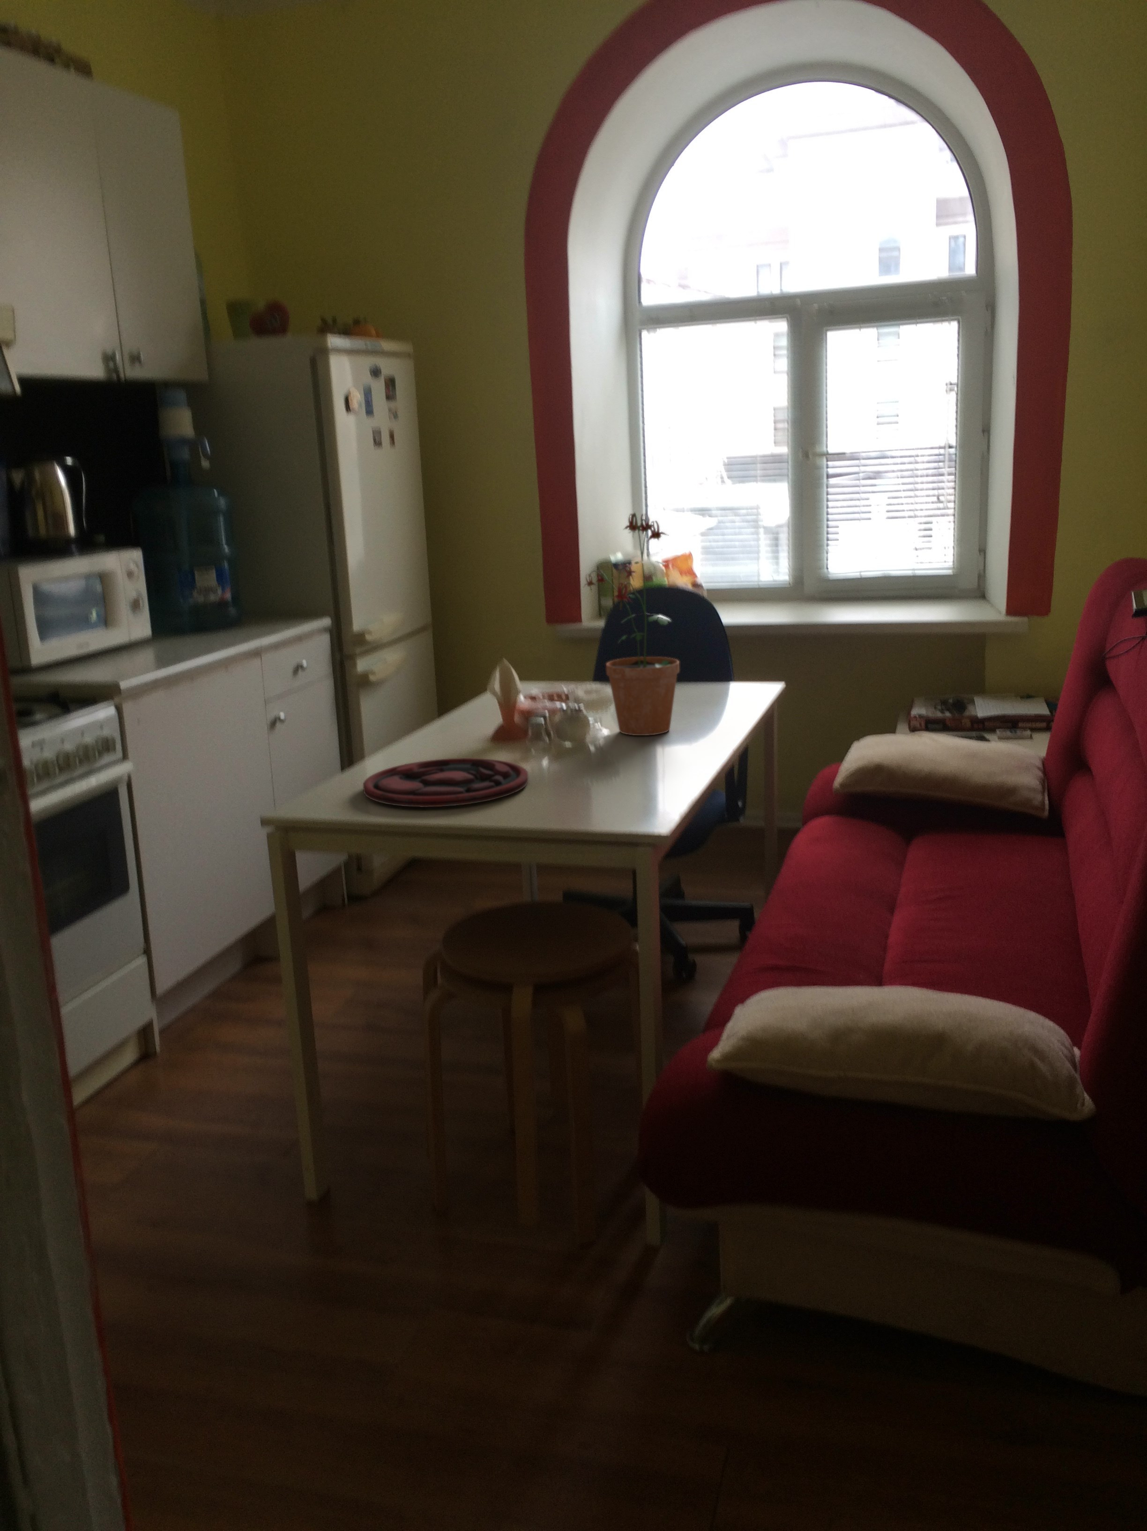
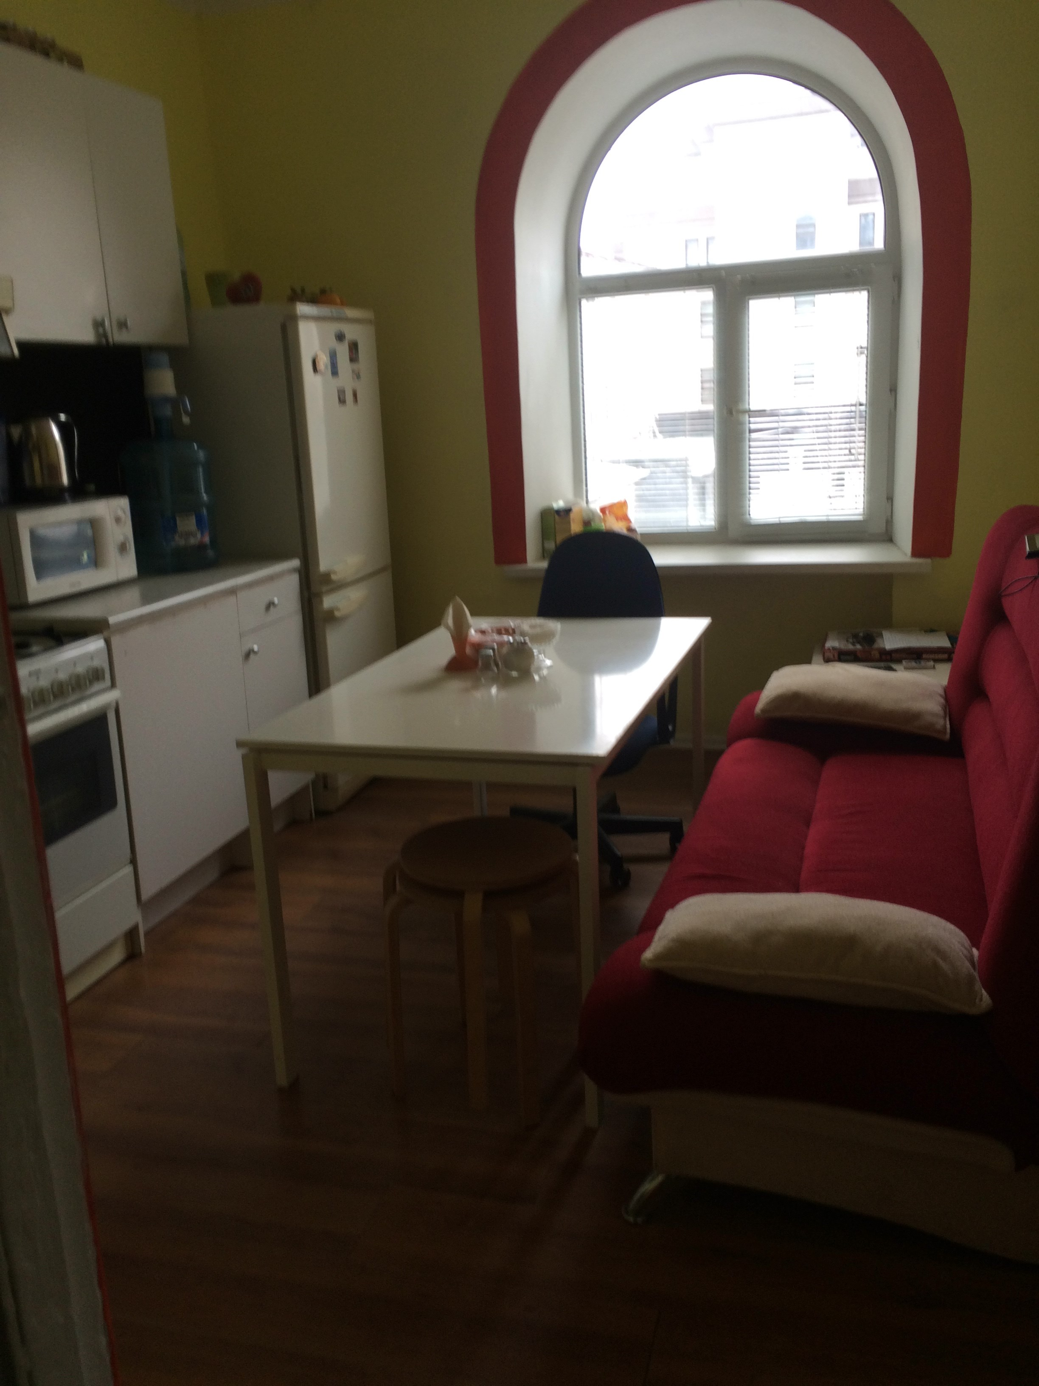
- plate (446, 780)
- potted plant (634, 624)
